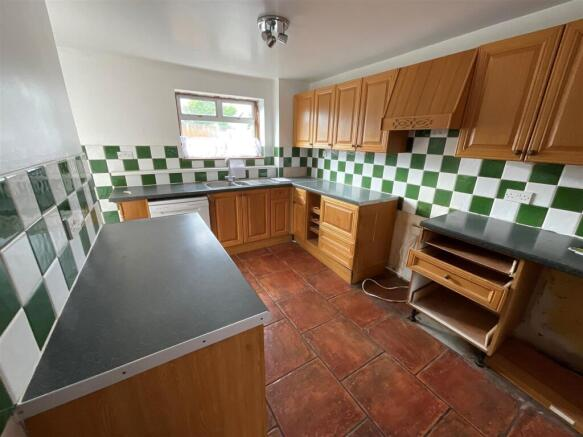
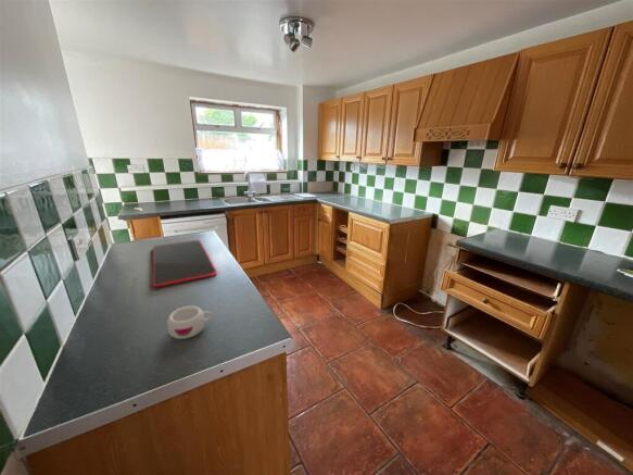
+ cutting board (181, 259)
+ mug (191, 321)
